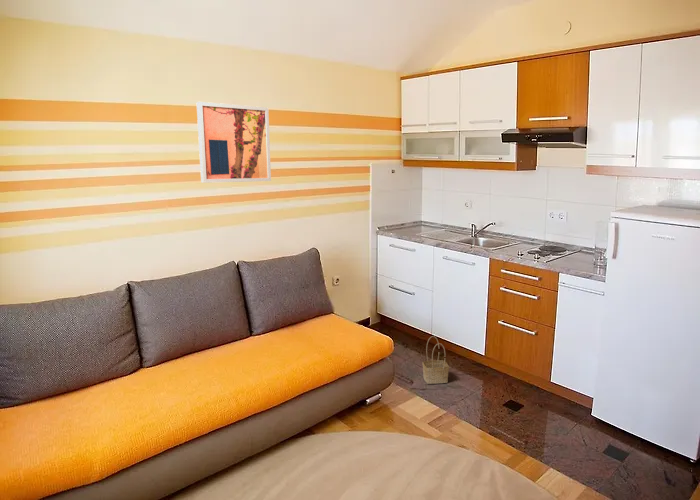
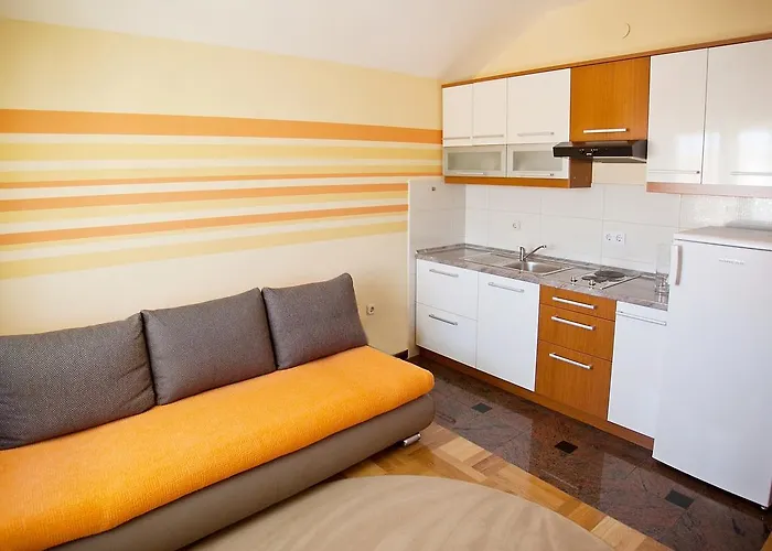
- wall art (235, 143)
- basket (435, 360)
